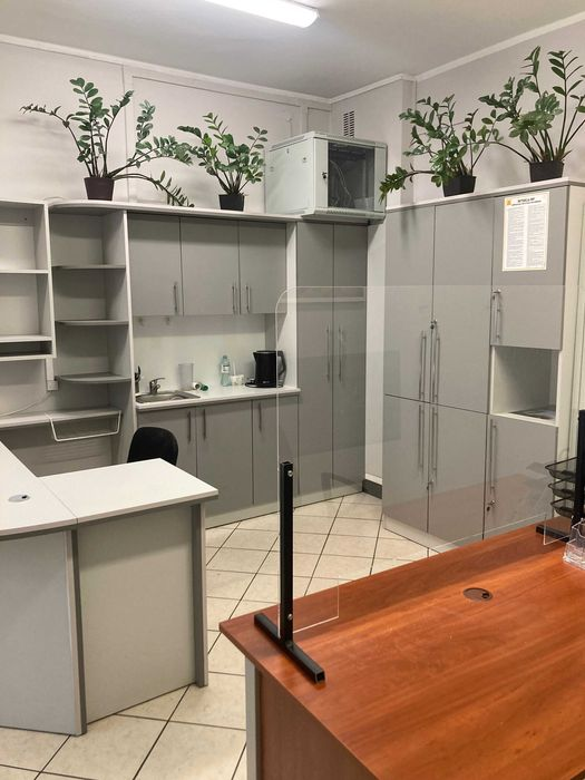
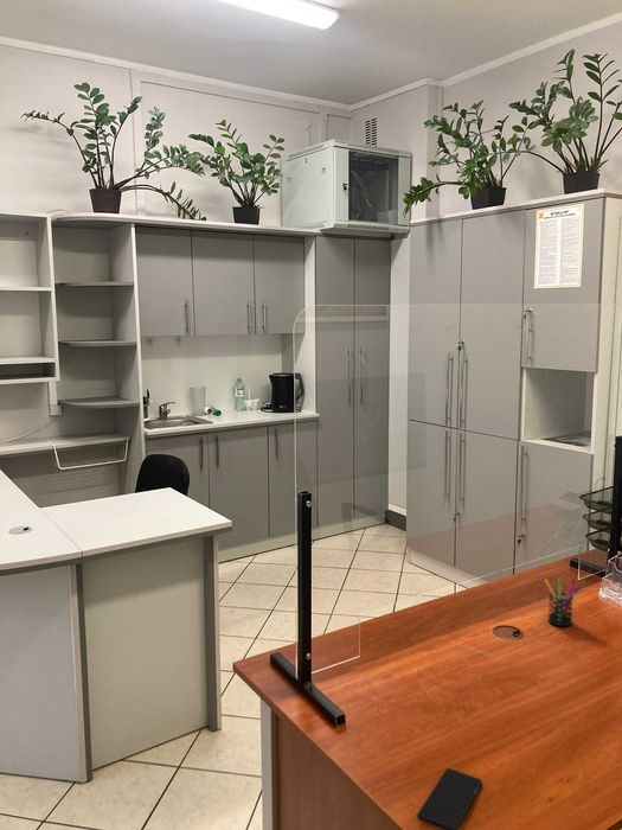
+ pen holder (562, 598)
+ smartphone (450, 798)
